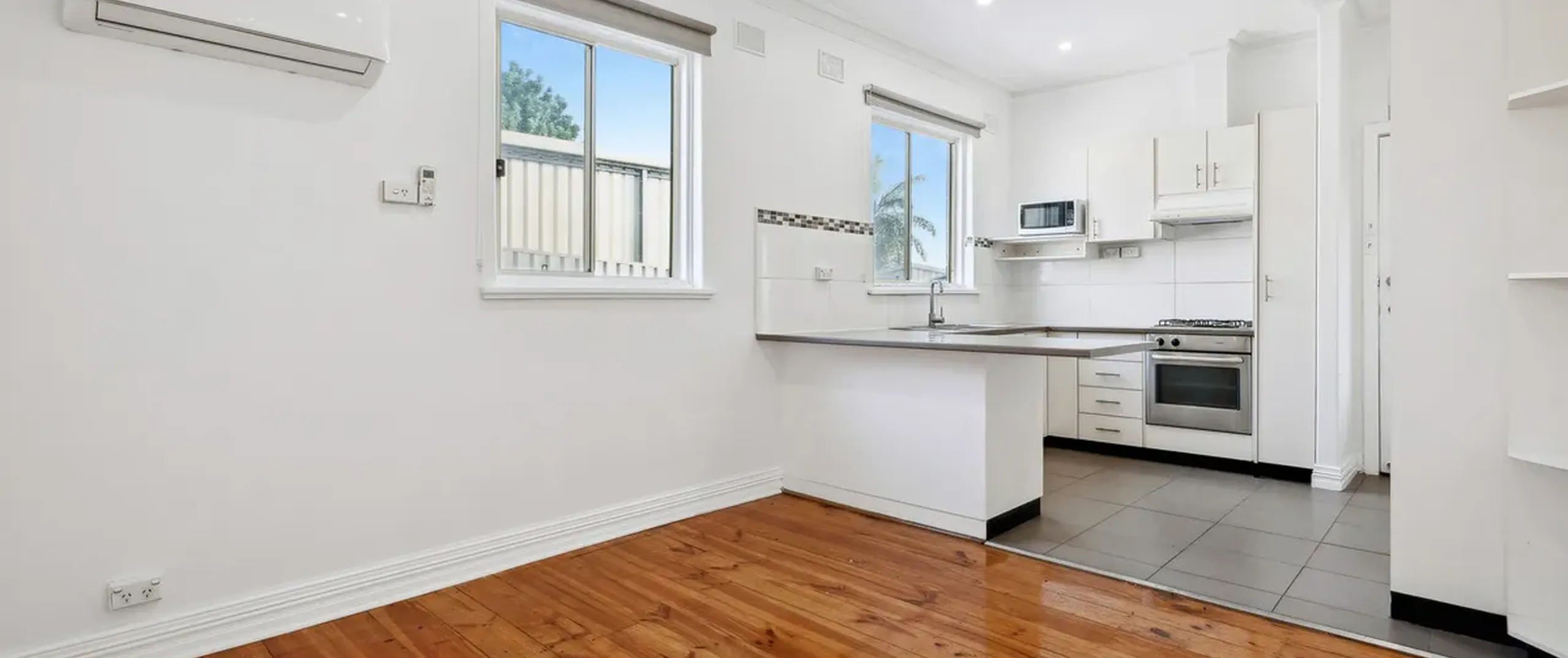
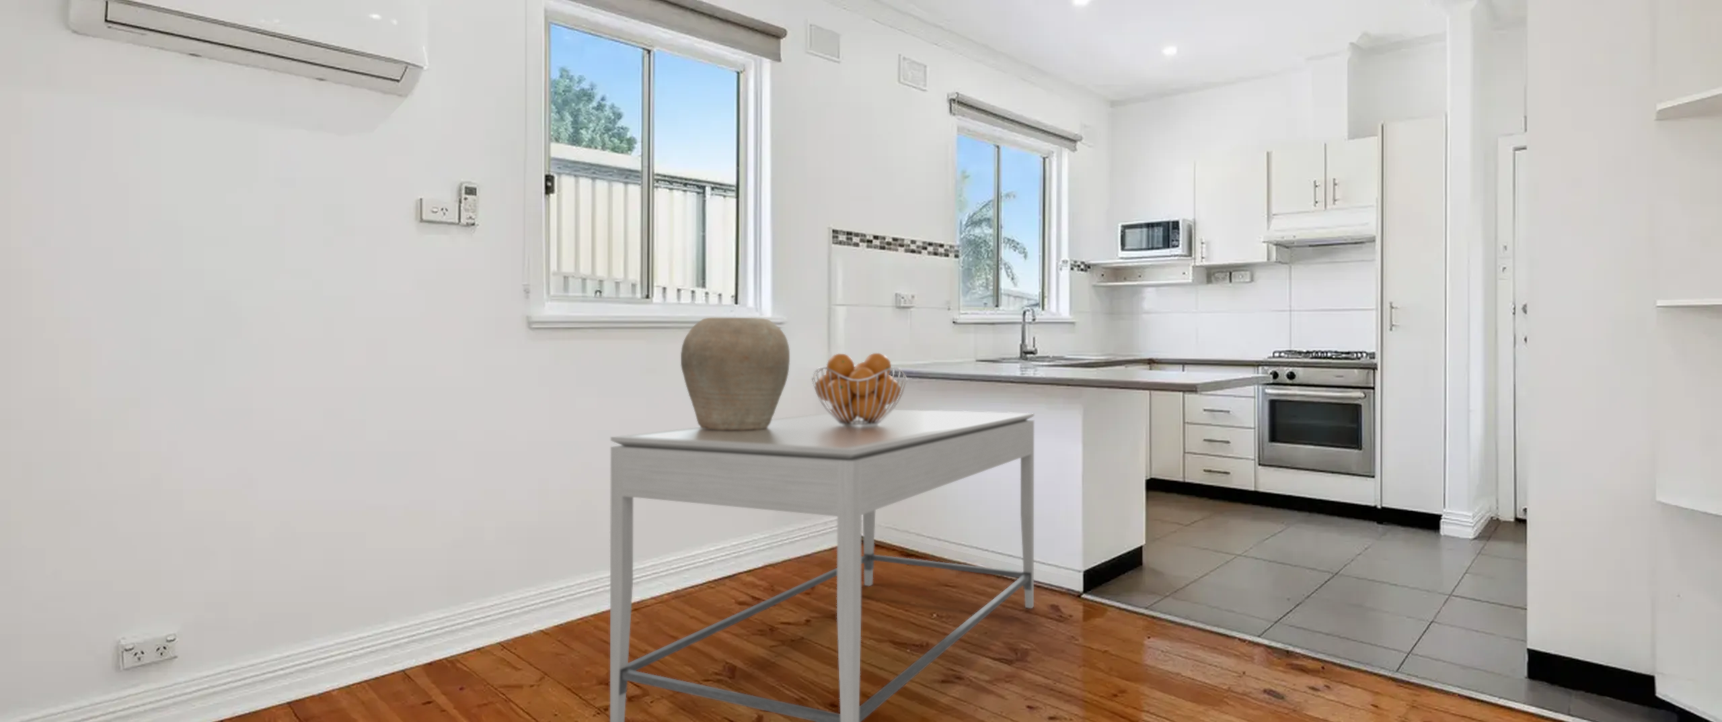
+ vase (735, 372)
+ dining table (860, 541)
+ fruit basket (860, 388)
